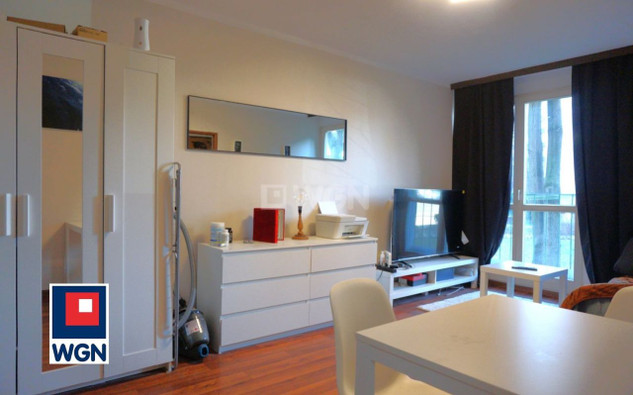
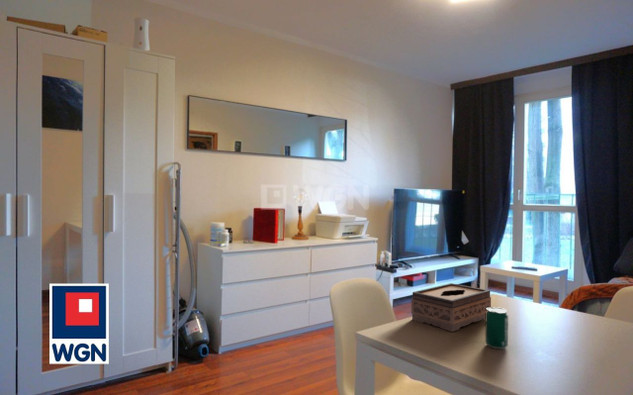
+ beverage can (496, 327)
+ tissue box (451, 305)
